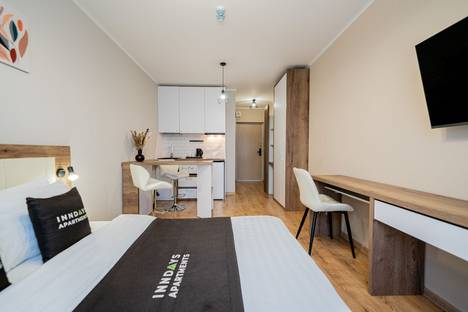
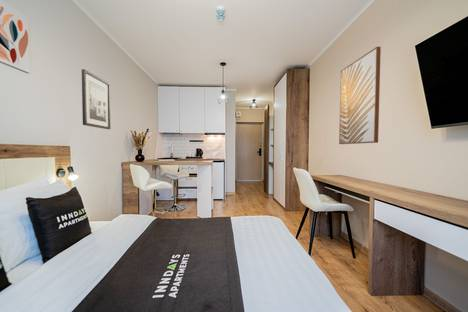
+ wall art (97, 102)
+ wall art (357, 102)
